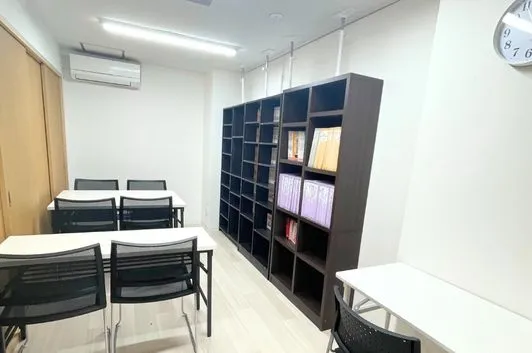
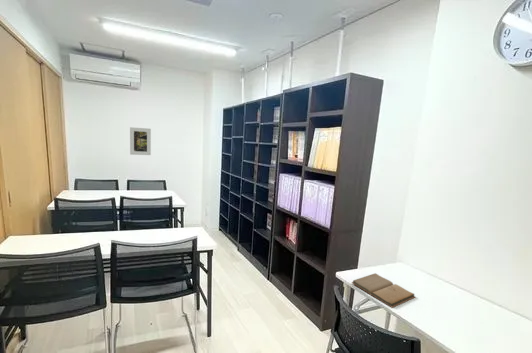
+ book (382, 288)
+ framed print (140, 141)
